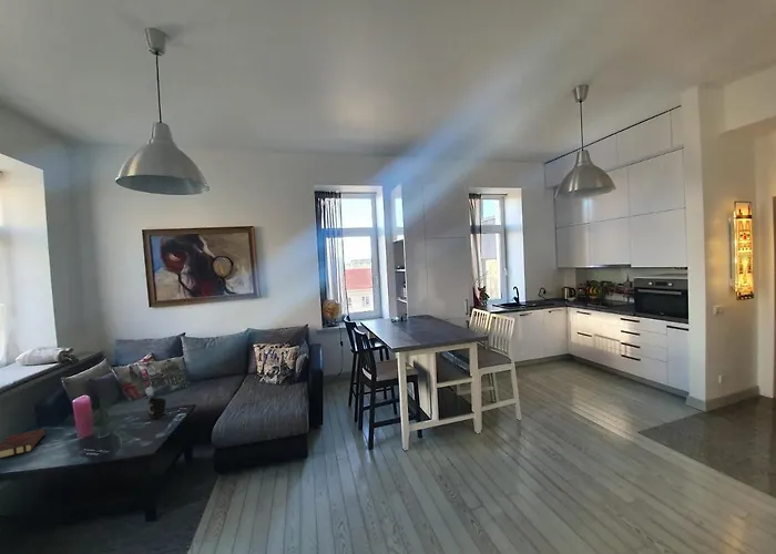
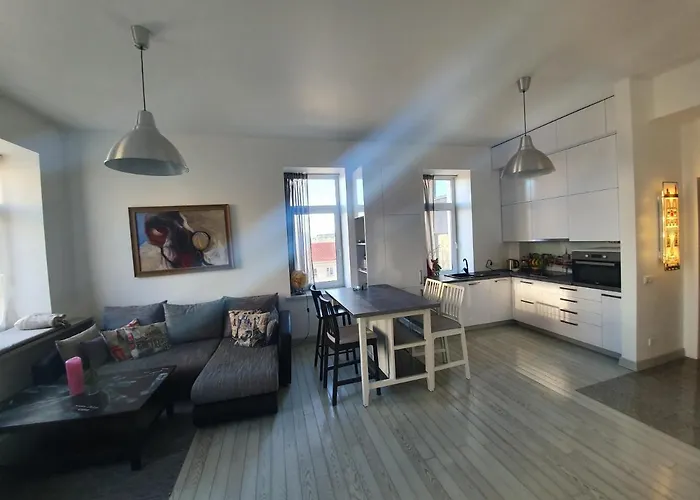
- speaker (157, 406)
- book (21, 441)
